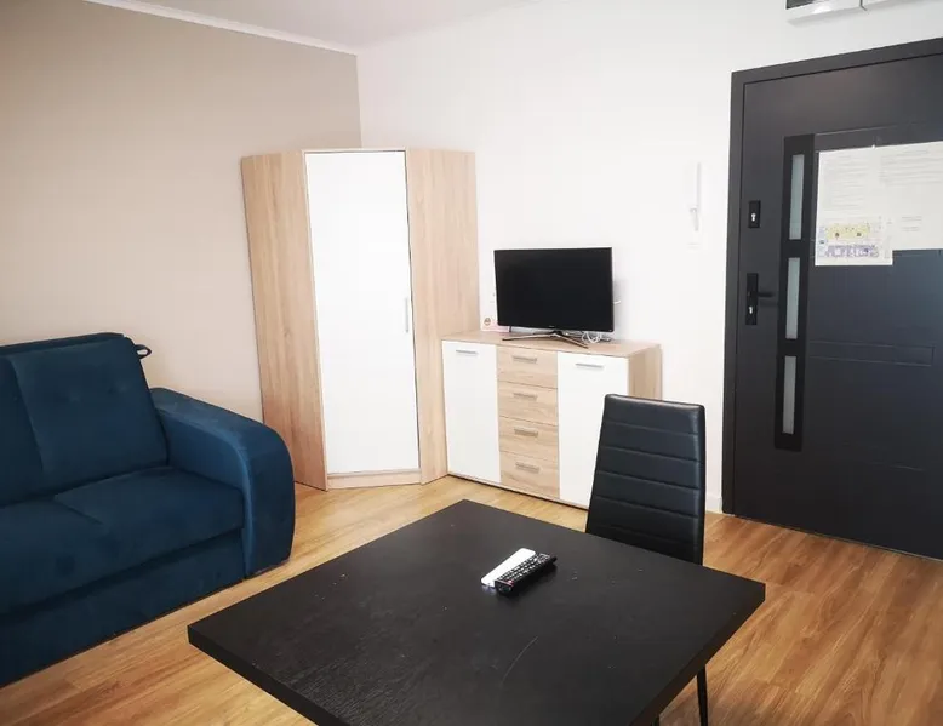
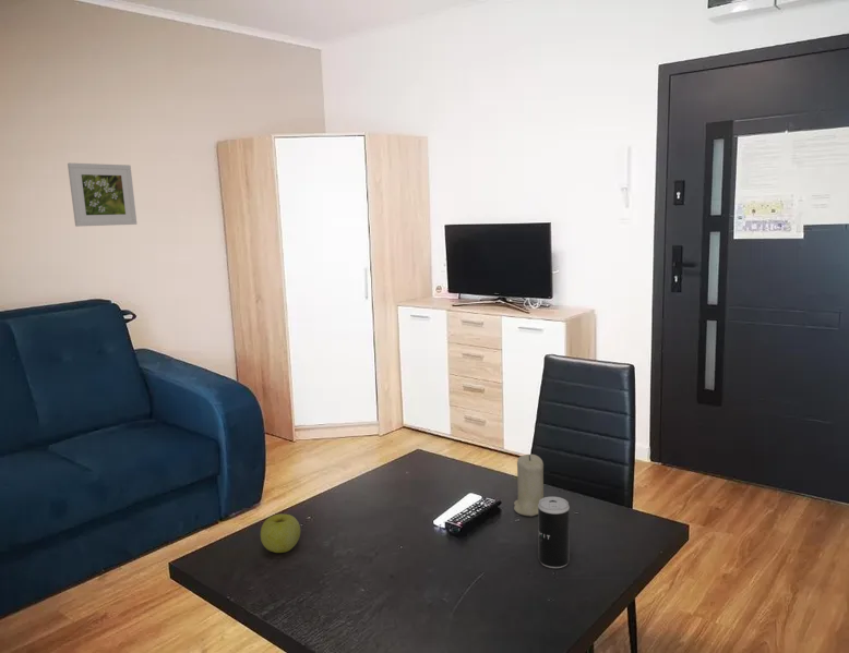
+ beverage can (553, 532)
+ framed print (103, 194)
+ apple (280, 534)
+ candle (529, 482)
